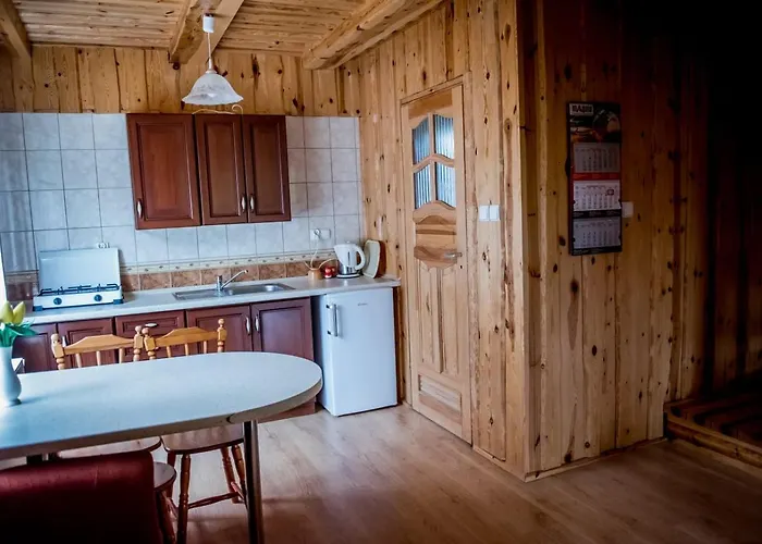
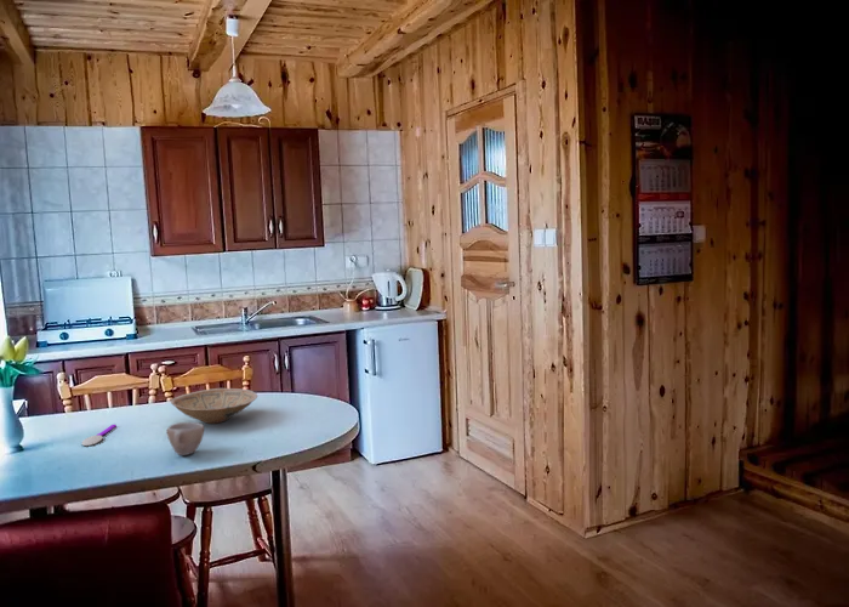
+ spoon (101, 433)
+ bowl (215, 408)
+ cup (184, 441)
